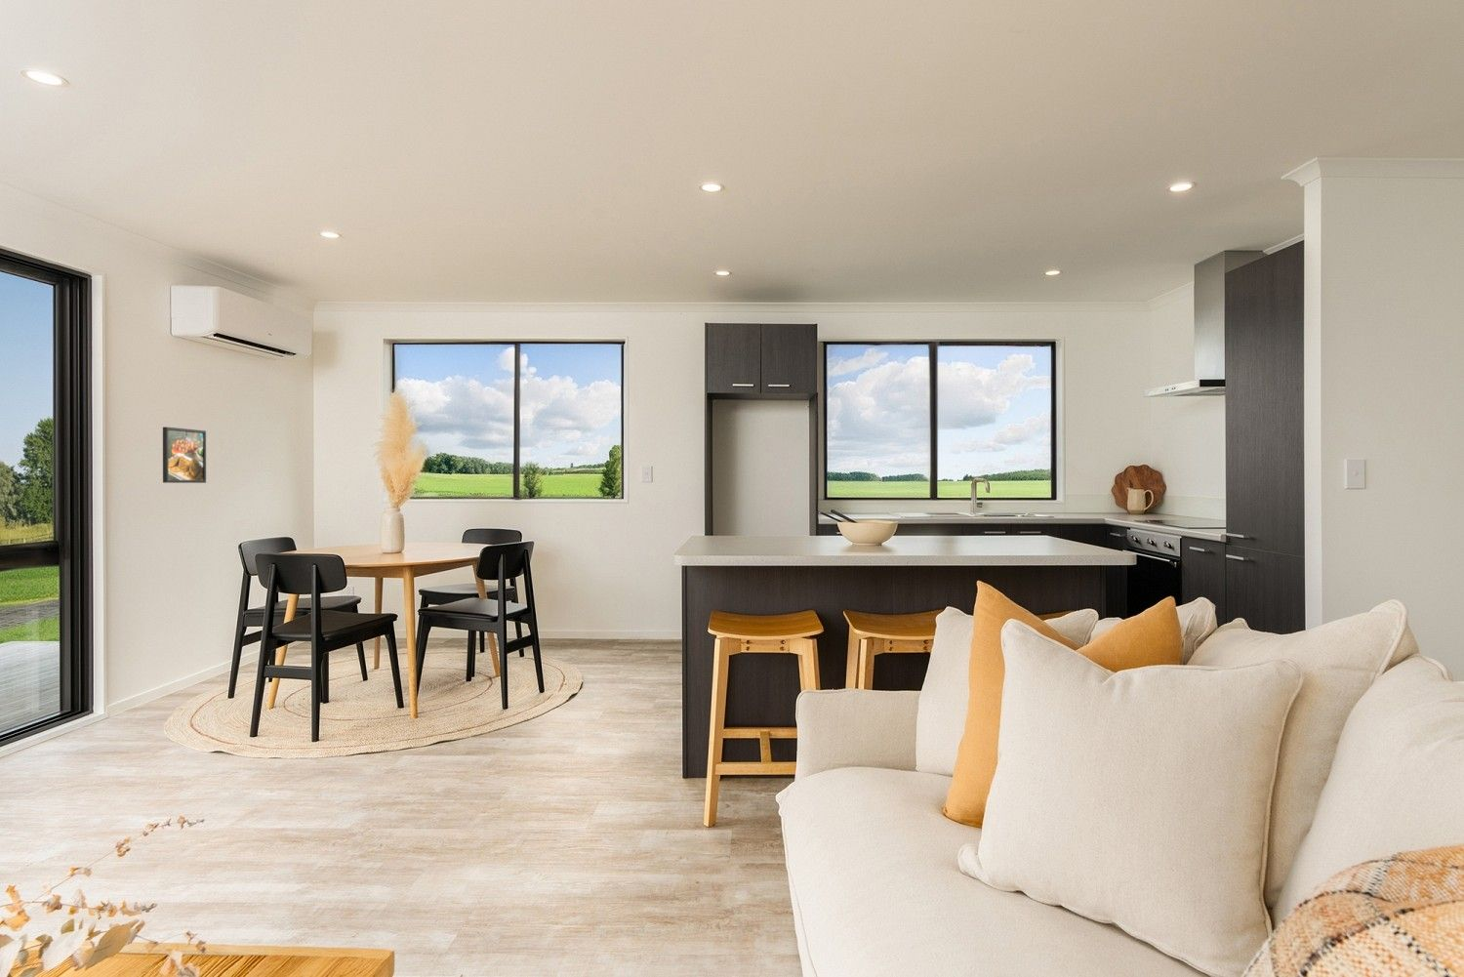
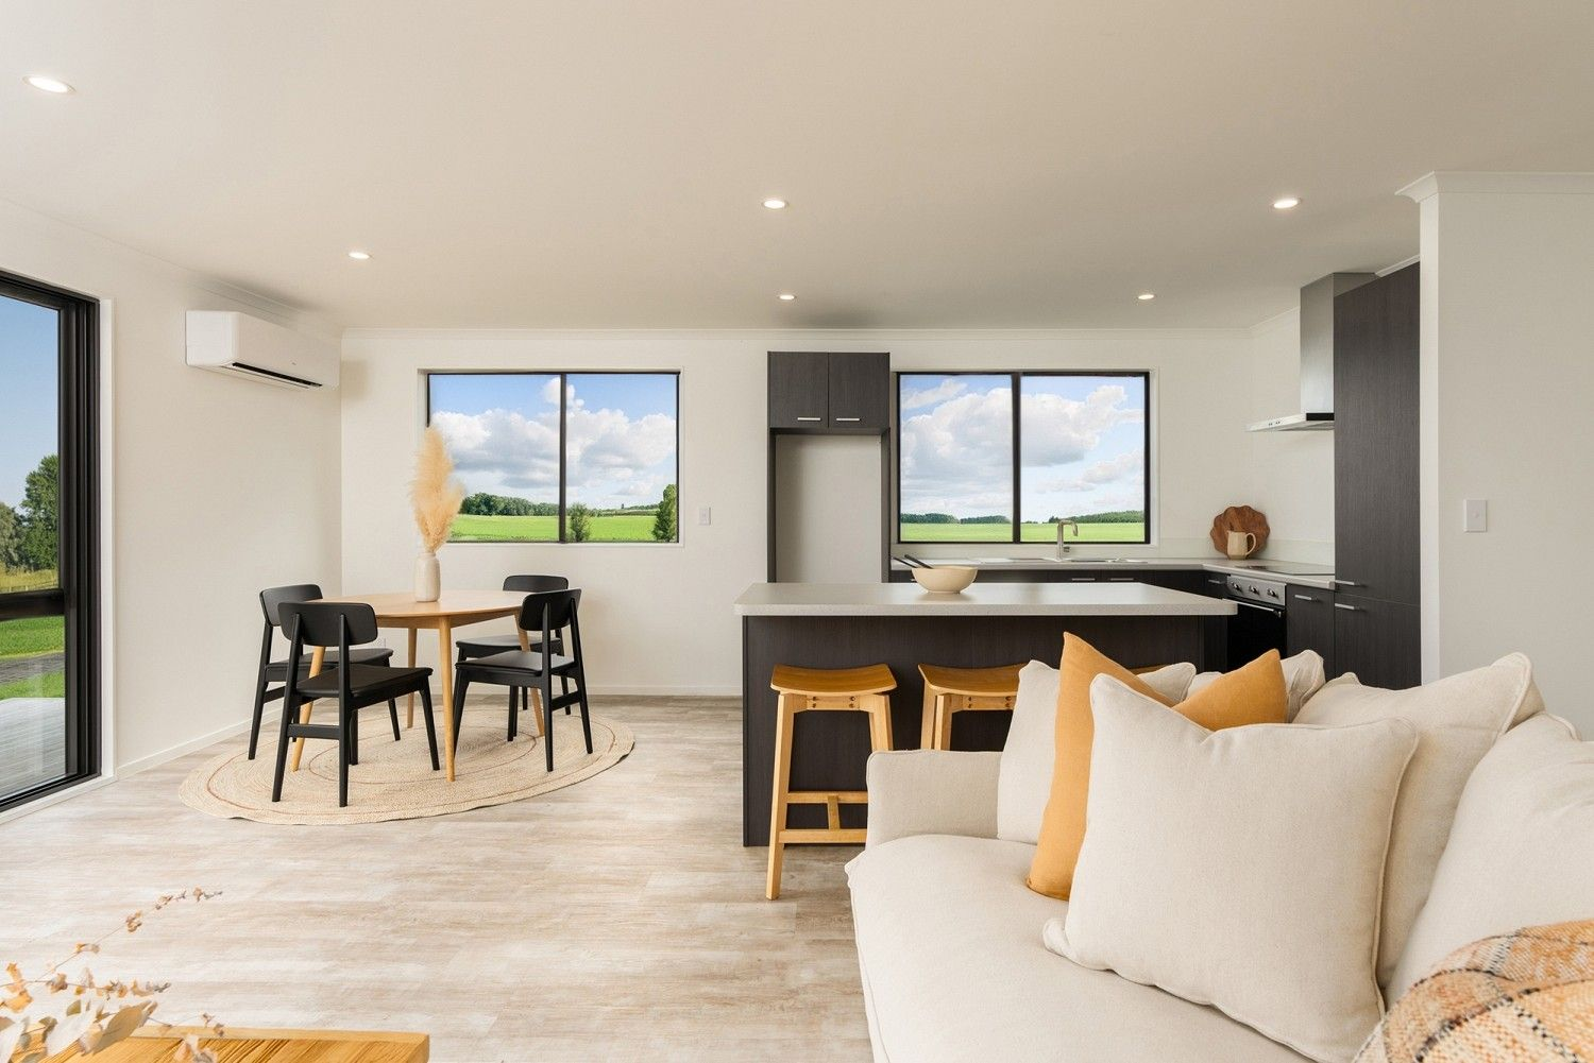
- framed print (184, 456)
